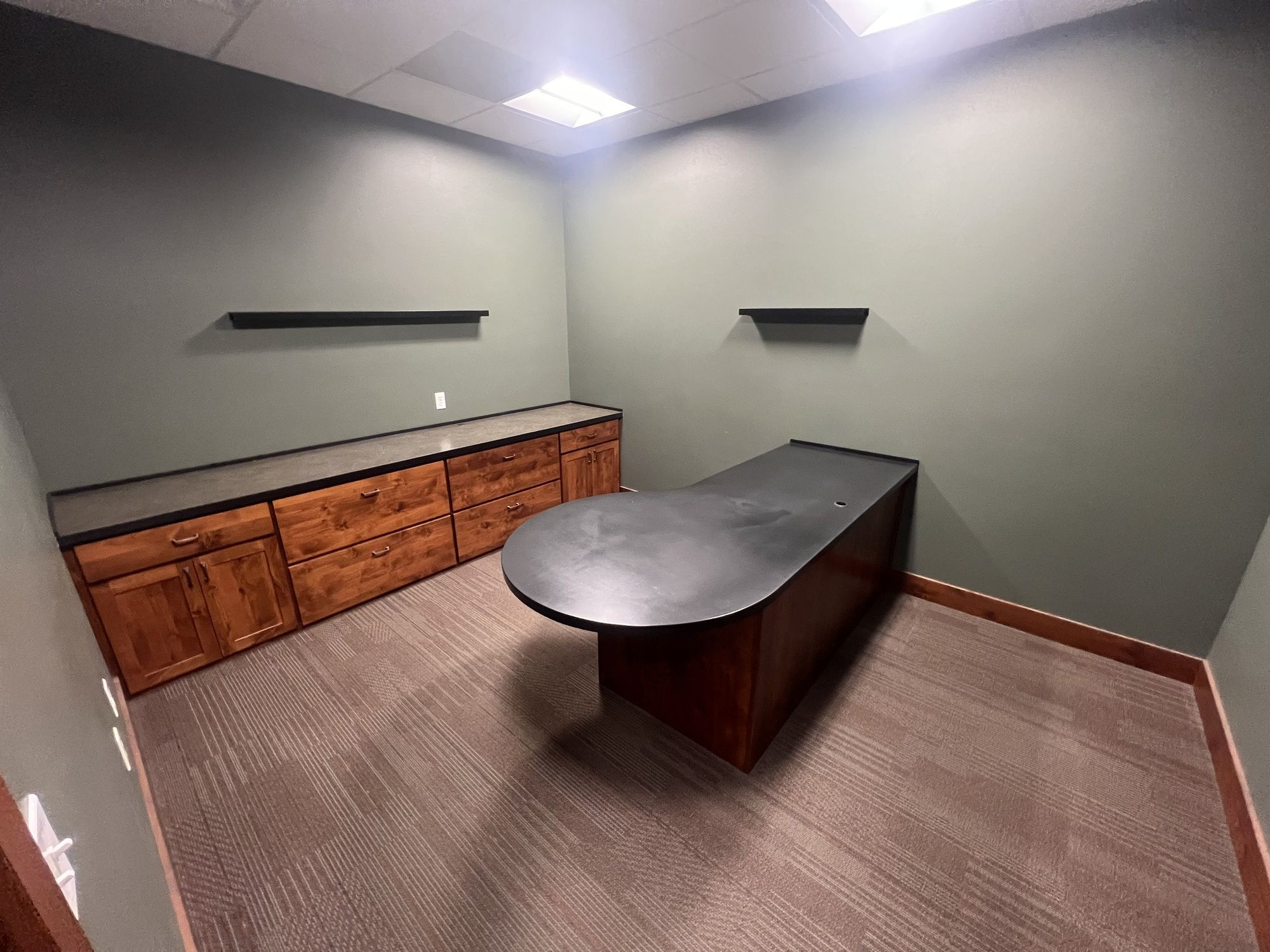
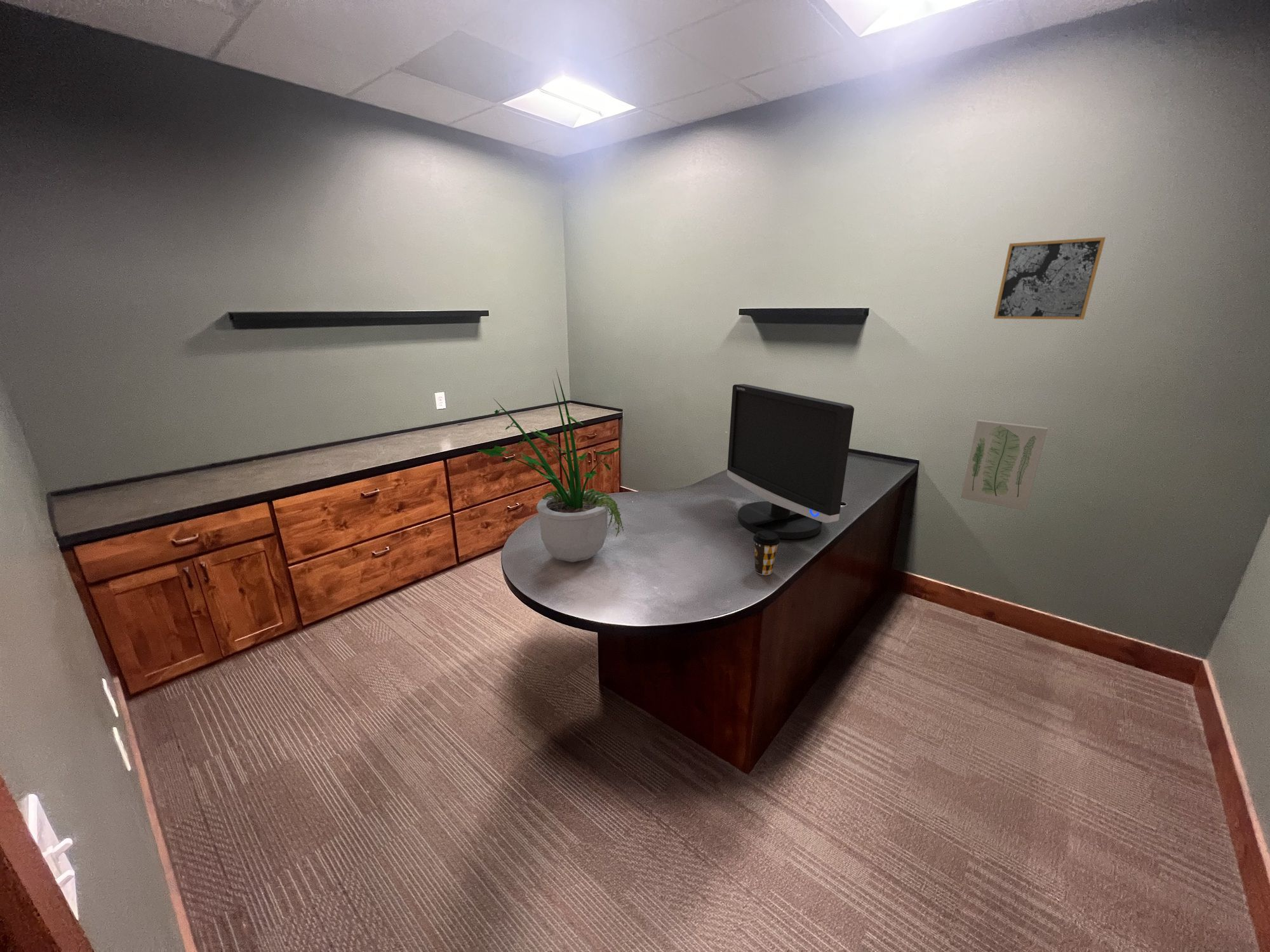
+ potted plant (547, 462)
+ coffee cup (765, 553)
+ wall art (1001, 465)
+ wall art (1046, 281)
+ monitor (785, 459)
